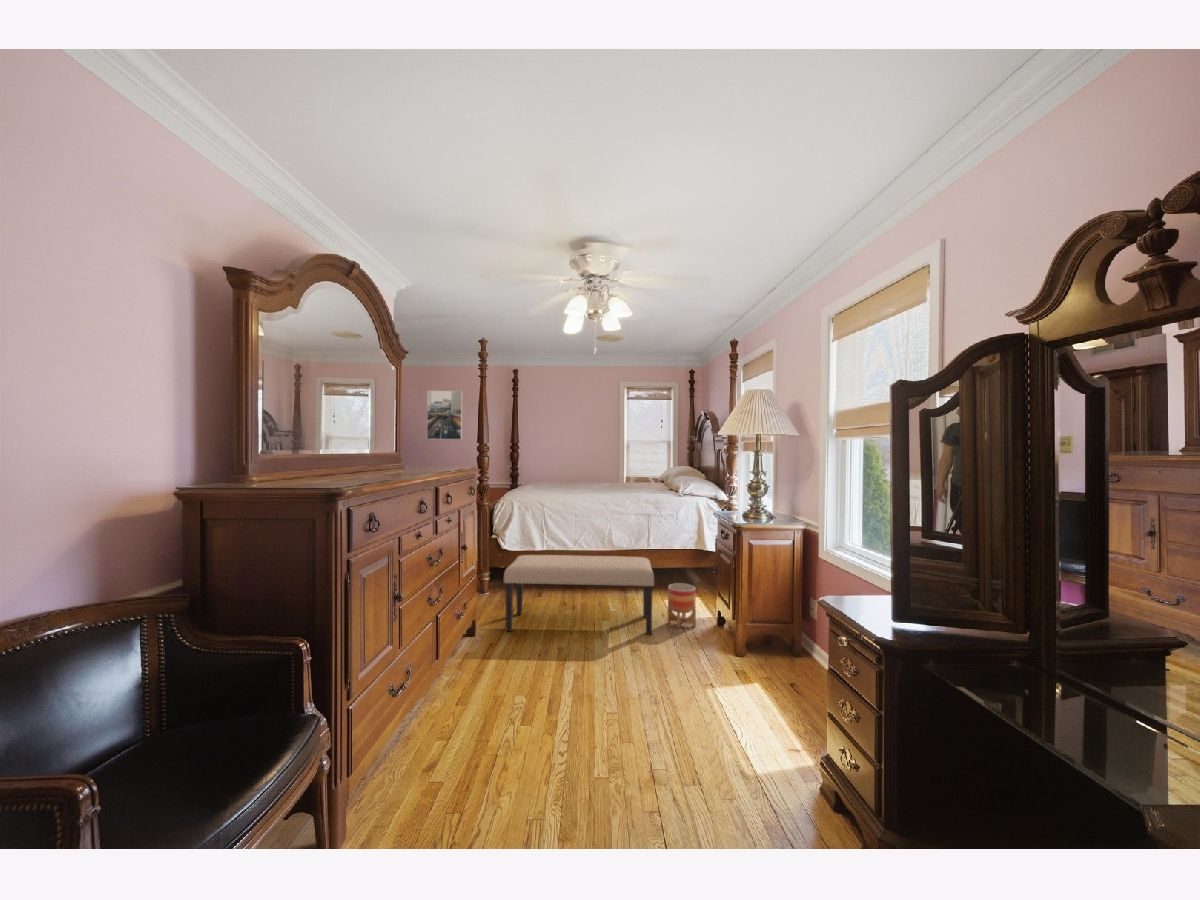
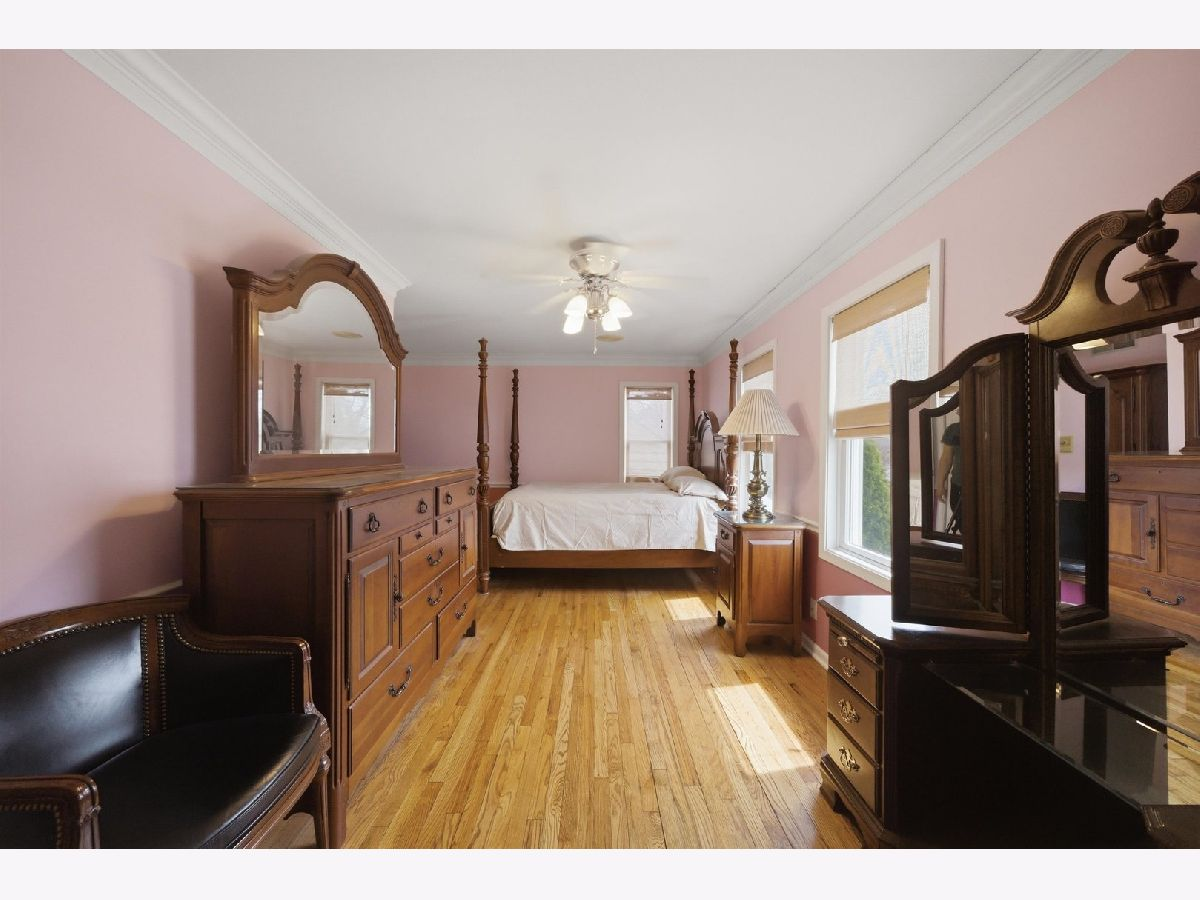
- planter (681, 605)
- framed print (444, 415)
- bench (580, 584)
